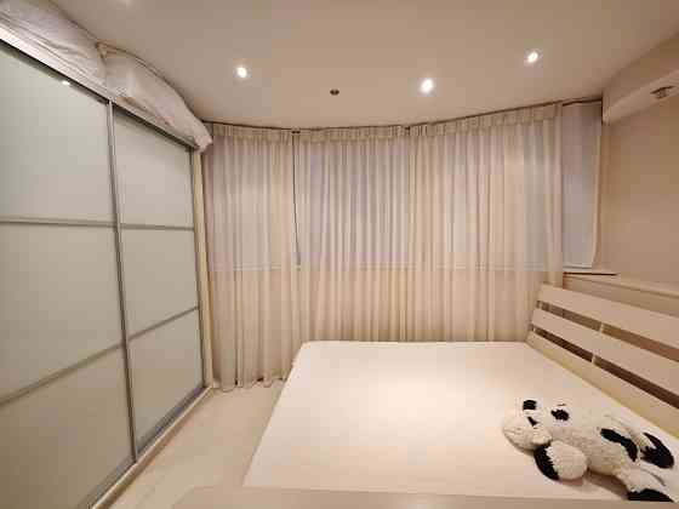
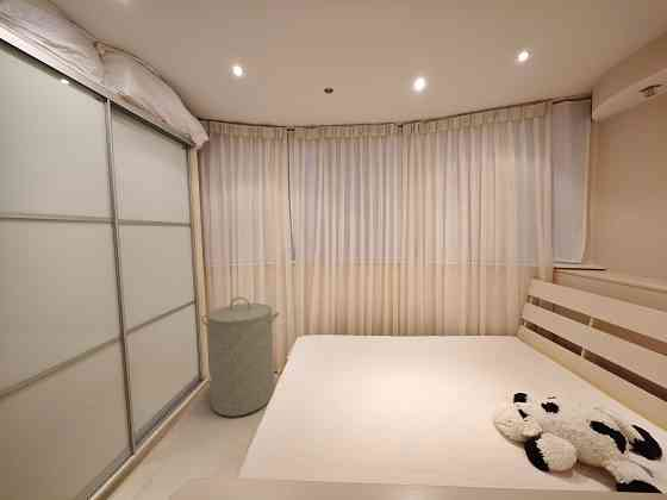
+ laundry hamper (242, 346)
